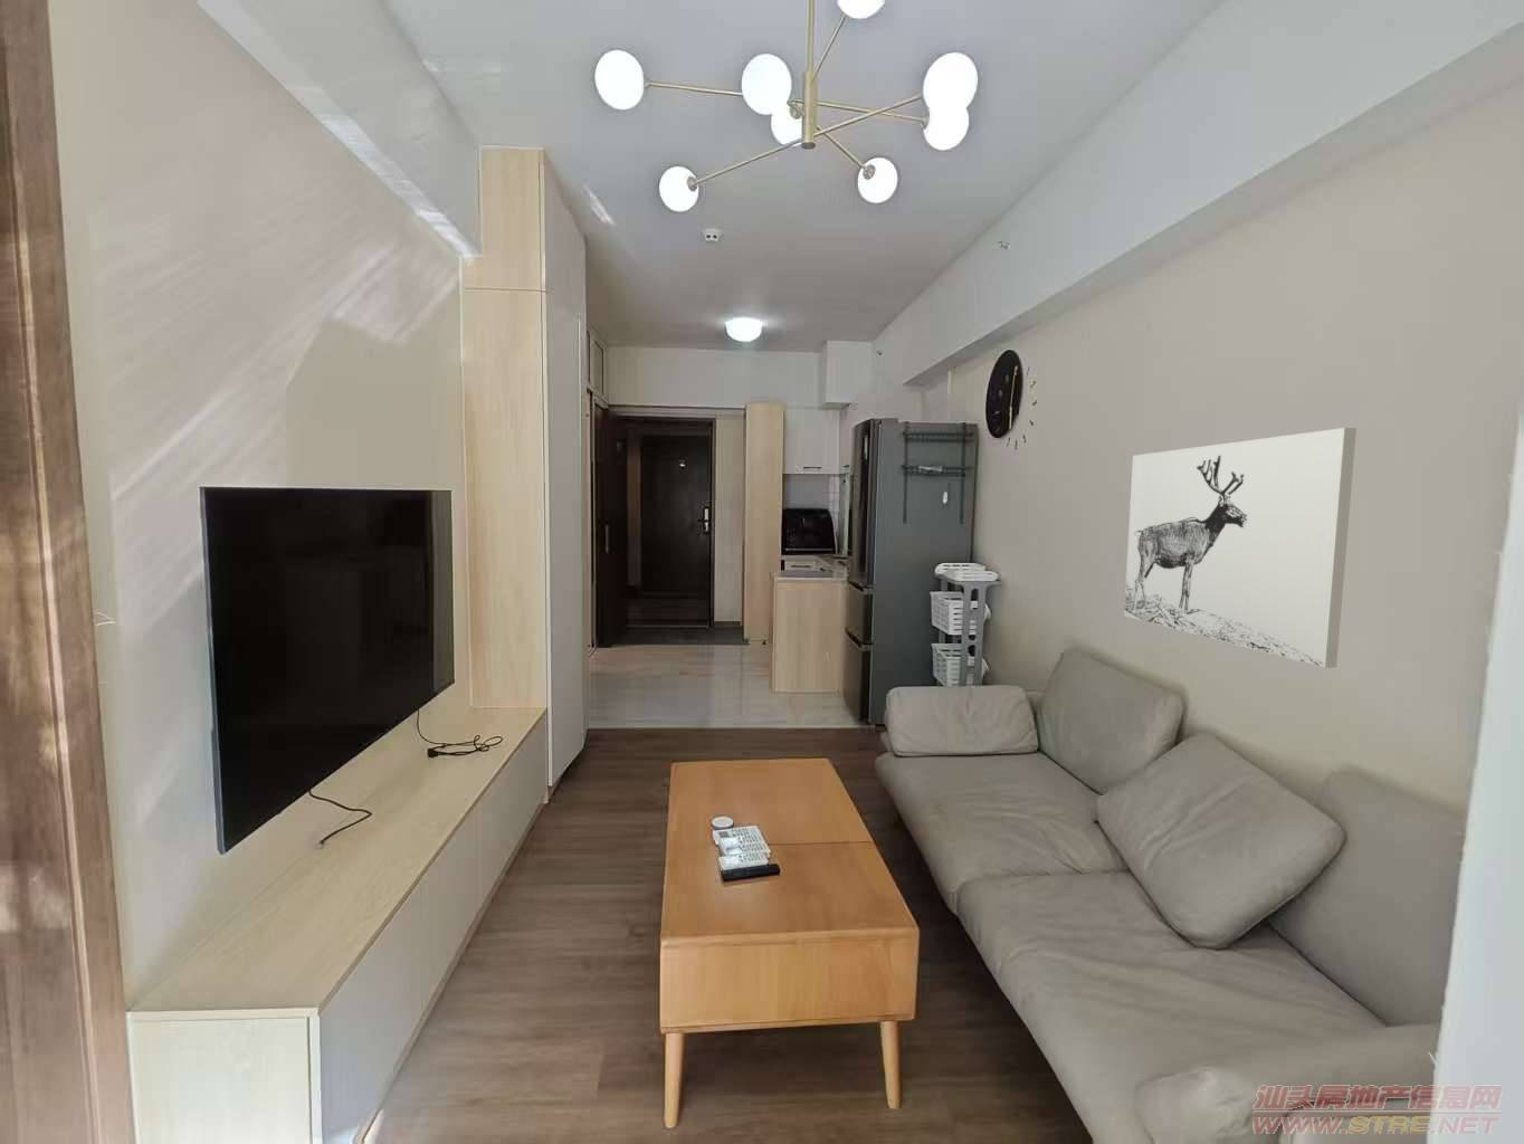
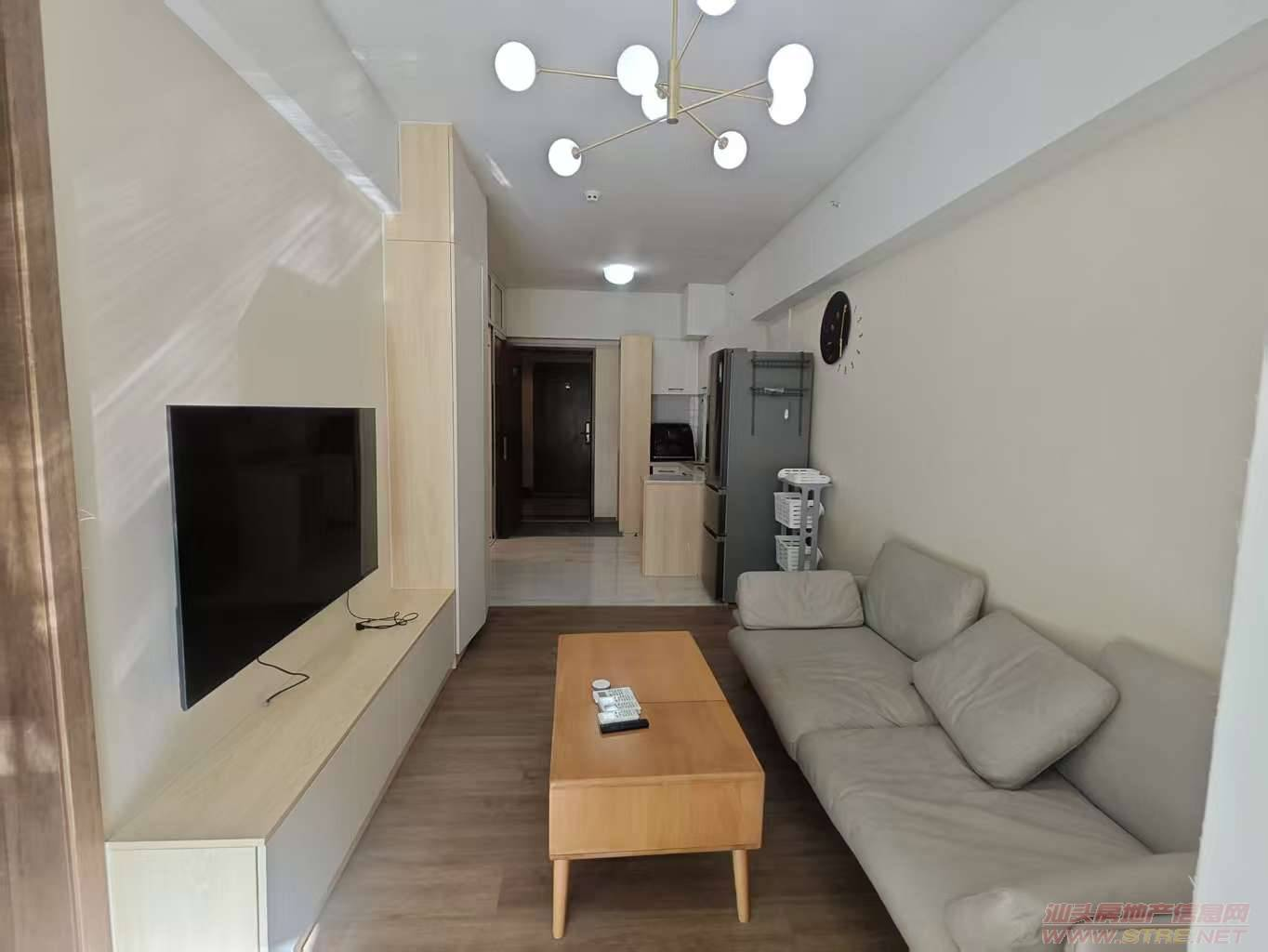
- wall art (1214, 541)
